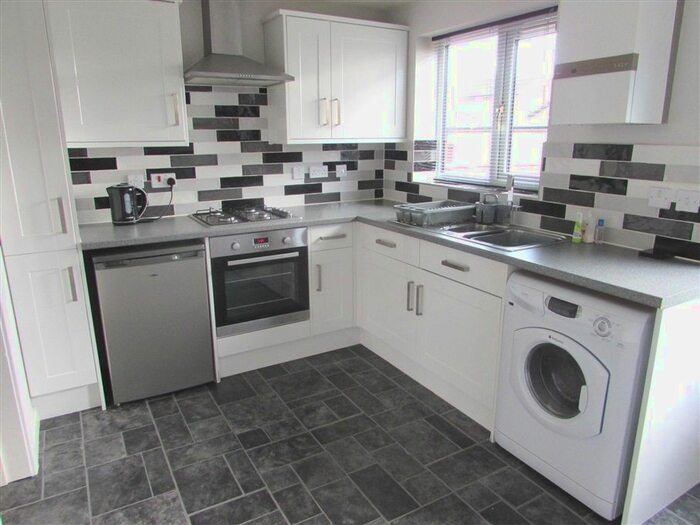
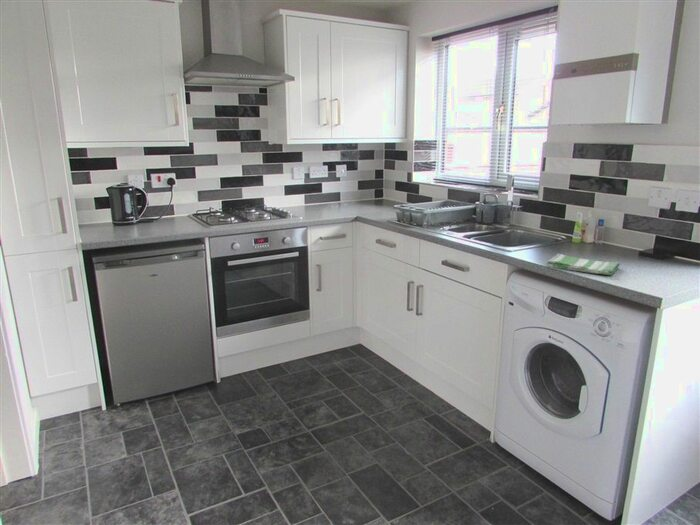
+ dish towel (582, 263)
